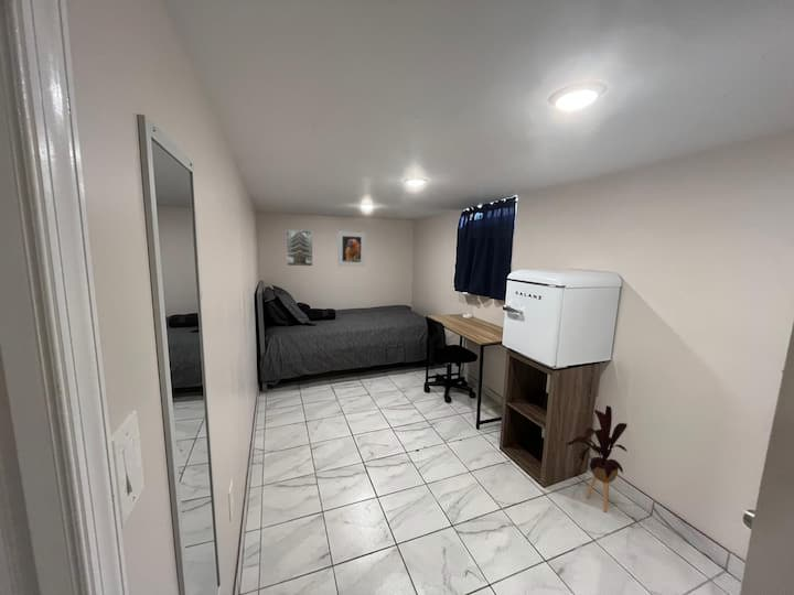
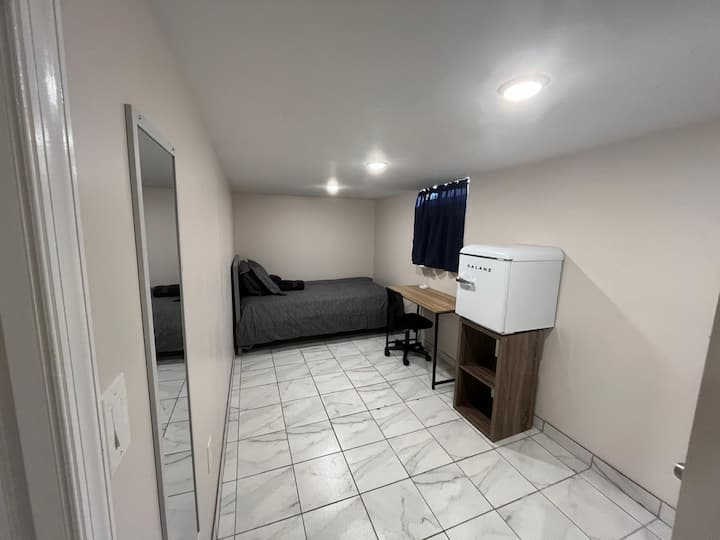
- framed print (299, 248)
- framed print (351, 249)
- house plant (597, 450)
